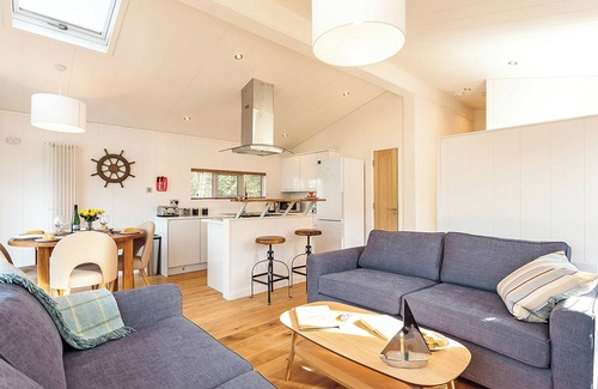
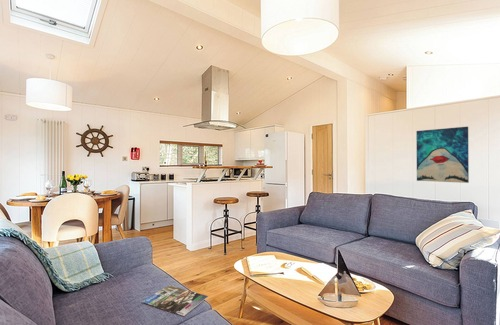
+ magazine (175, 299)
+ wall art (440, 155)
